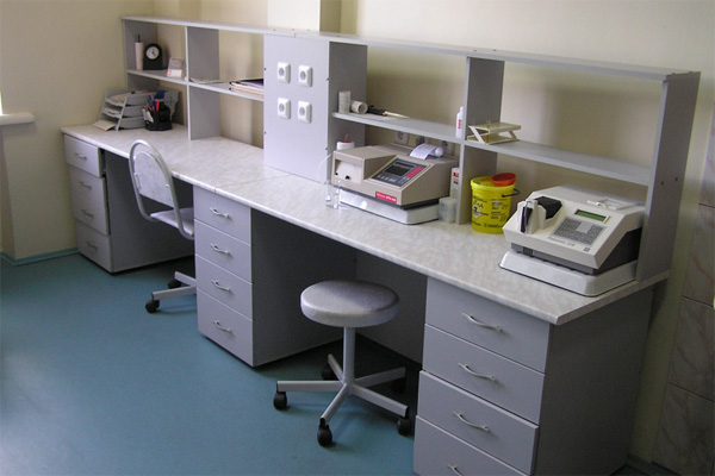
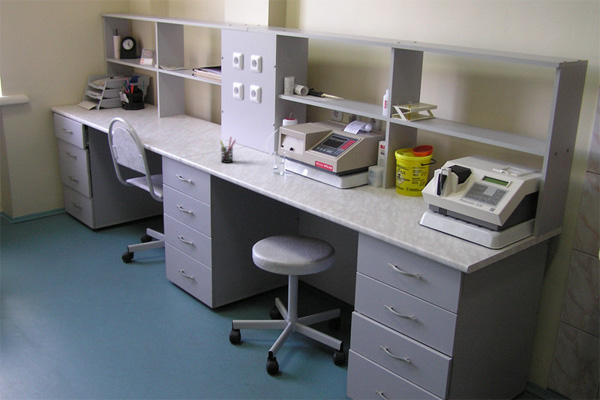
+ pen holder (226, 149)
